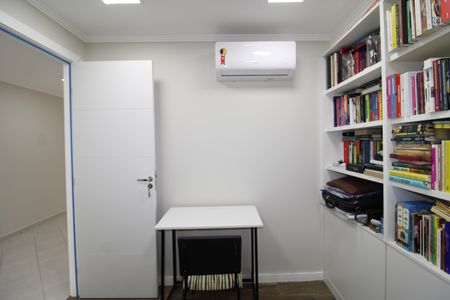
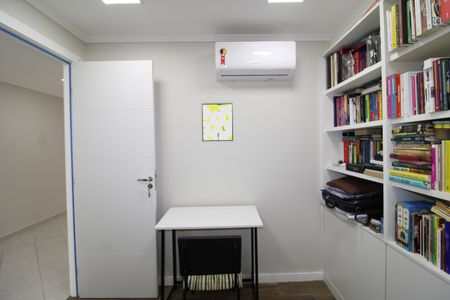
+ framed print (217, 122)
